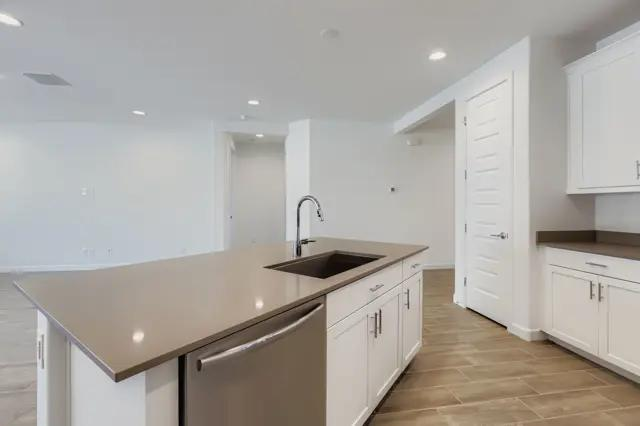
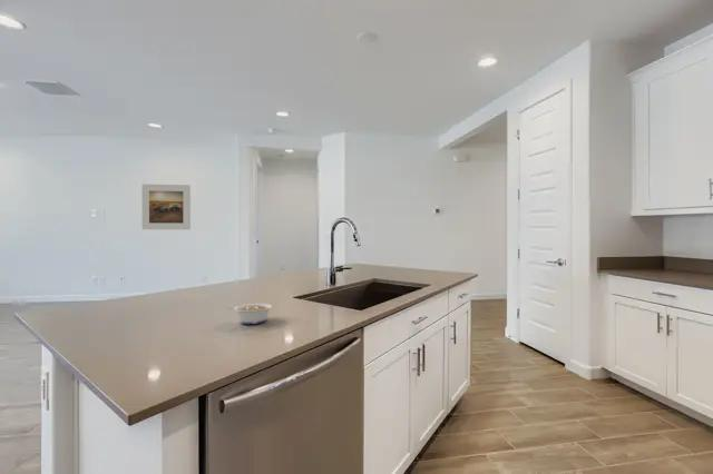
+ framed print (166, 207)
+ legume (252, 313)
